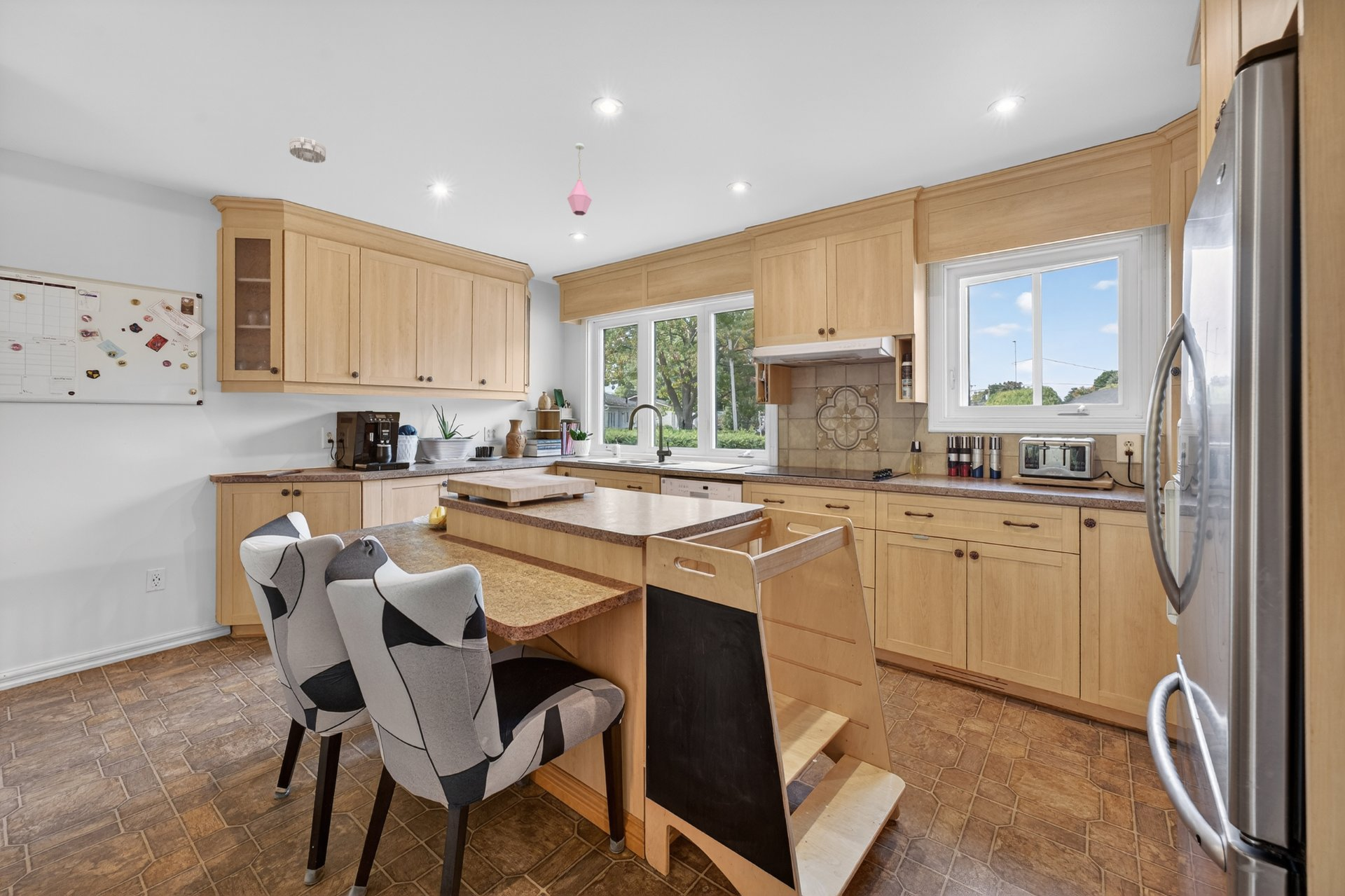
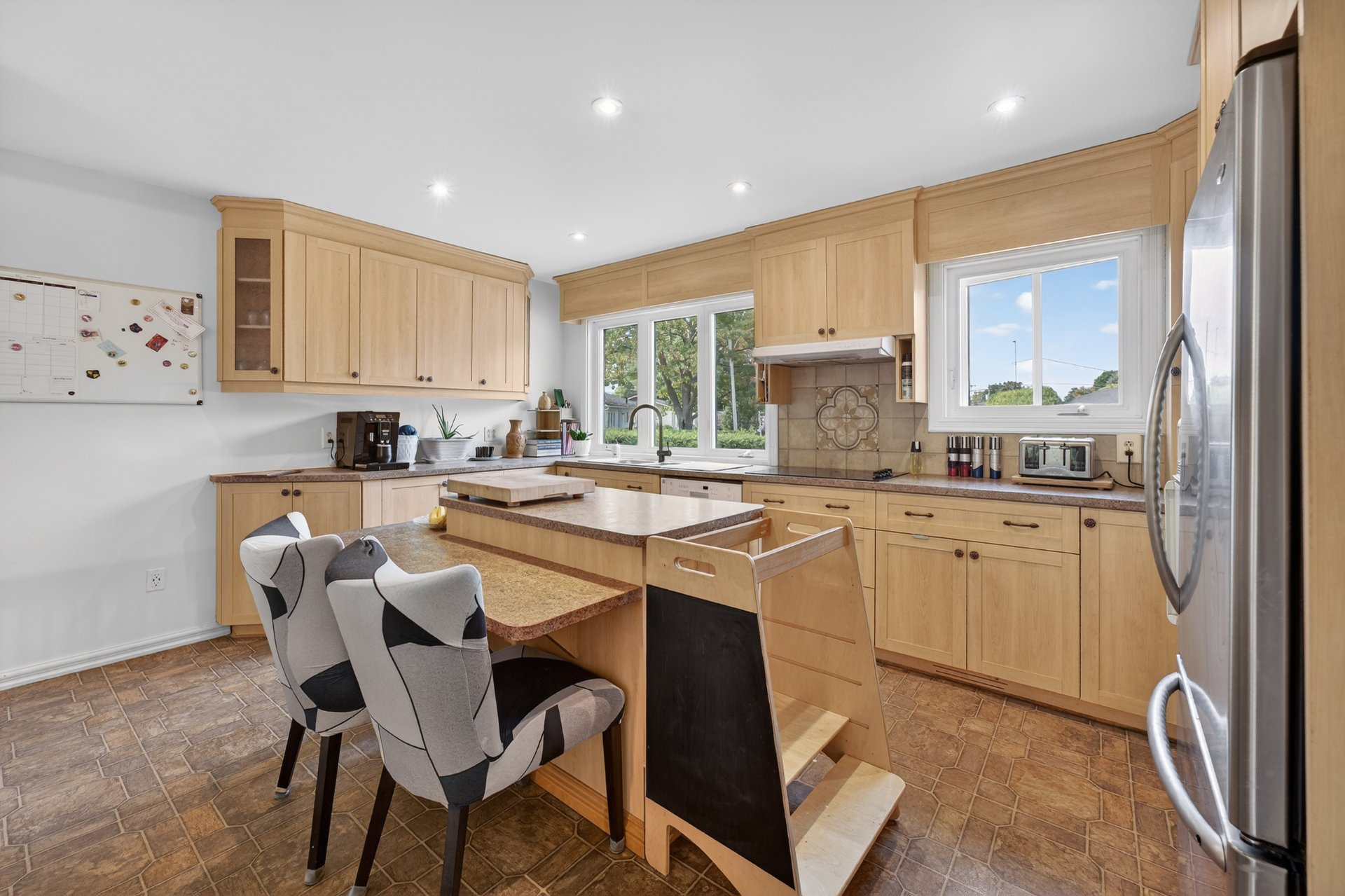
- pendant light (579, 179)
- smoke detector (308, 149)
